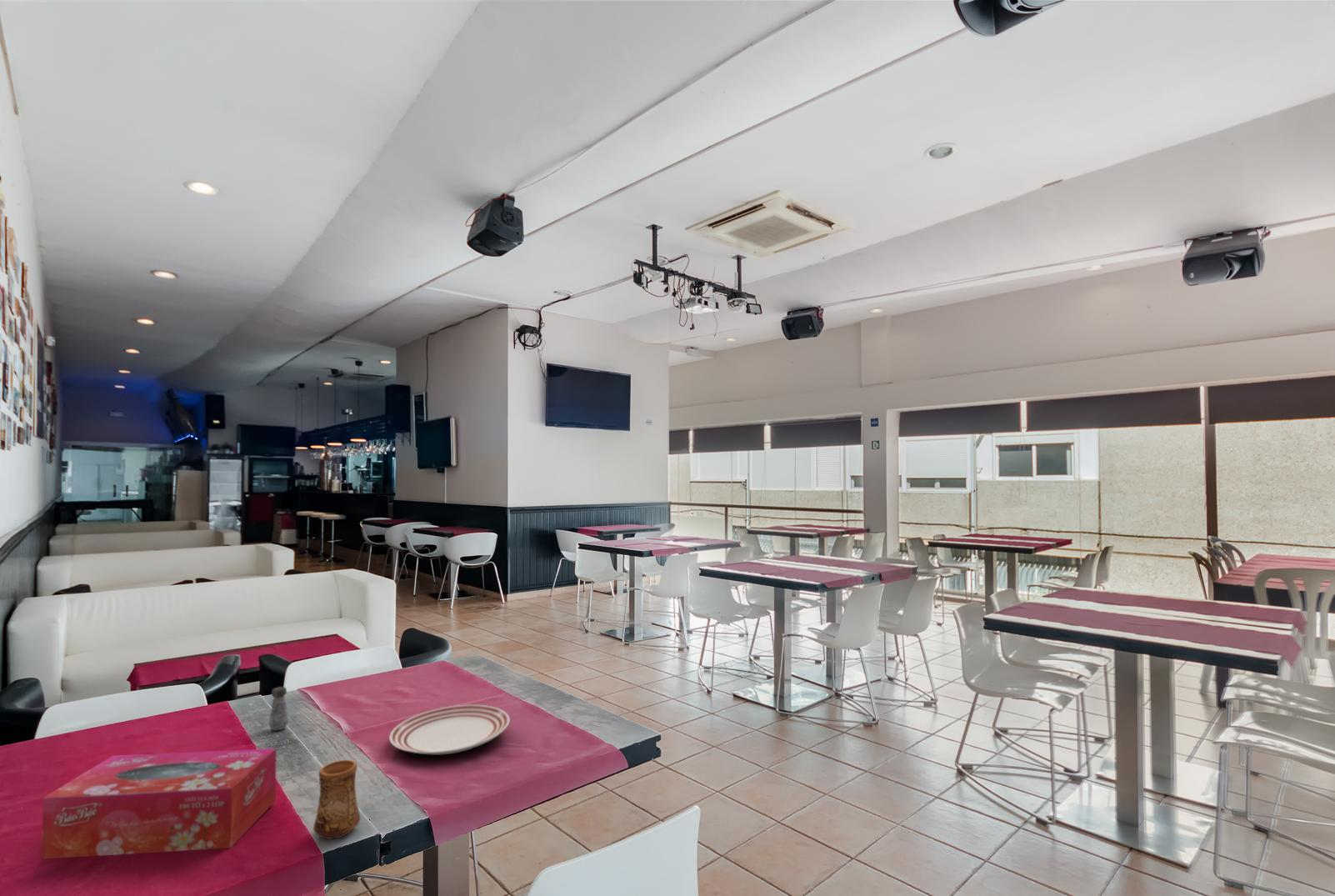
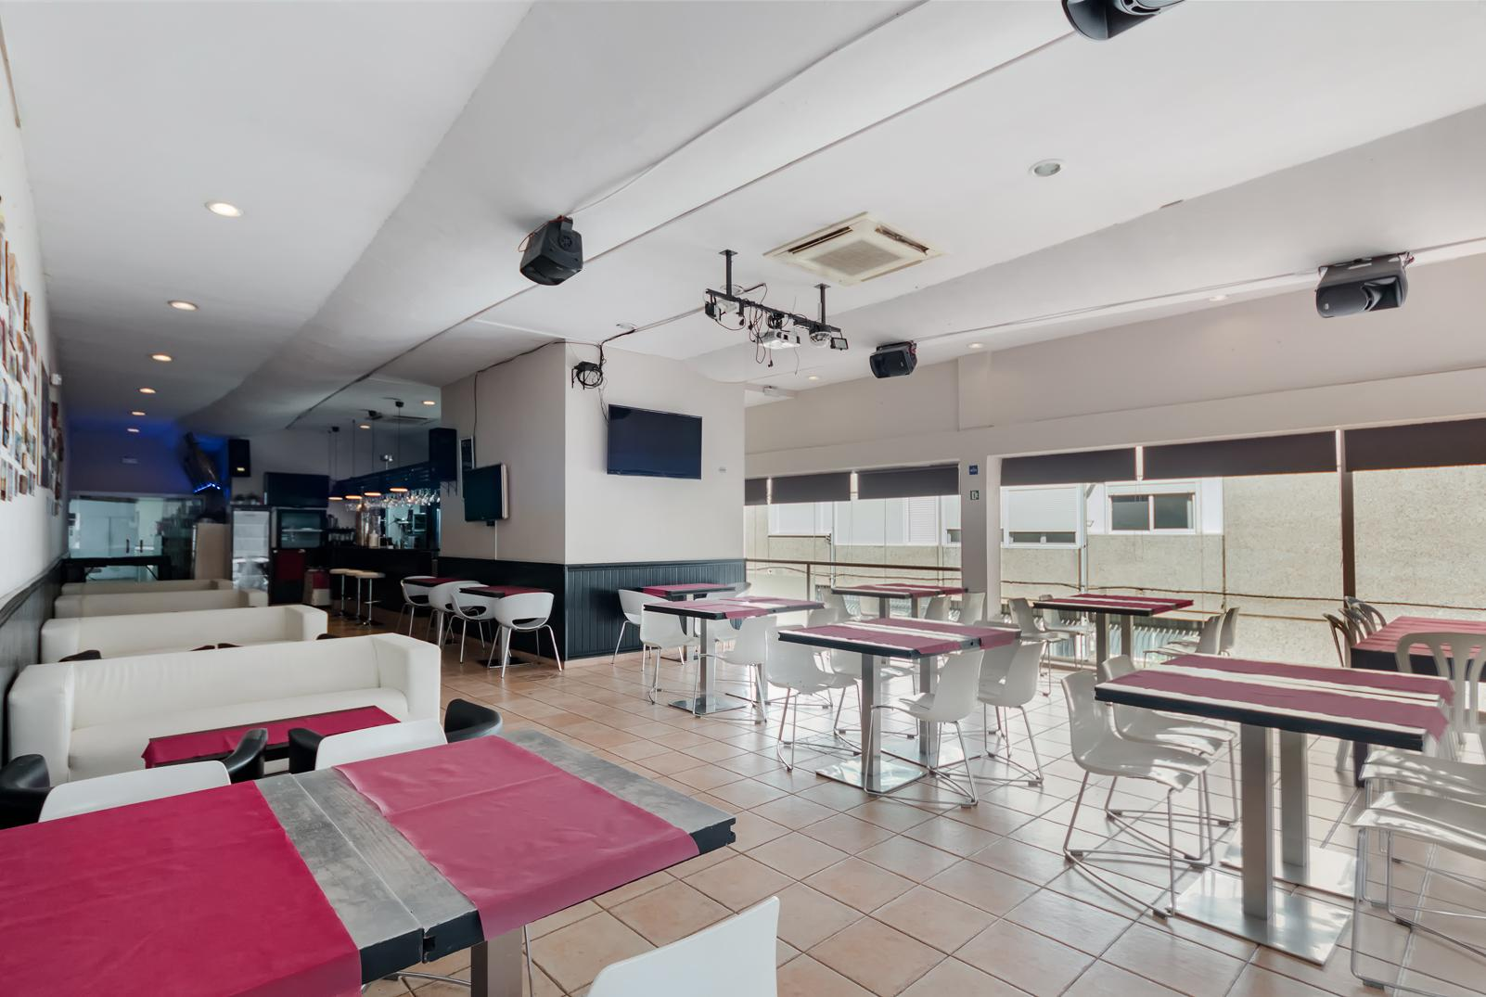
- tissue box (168, 799)
- cup (337, 798)
- dinner plate (451, 731)
- salt shaker (278, 708)
